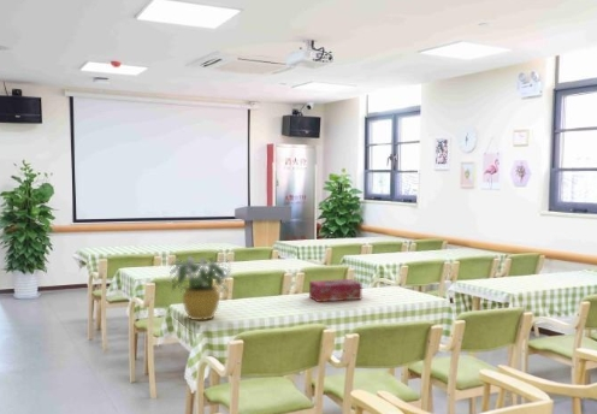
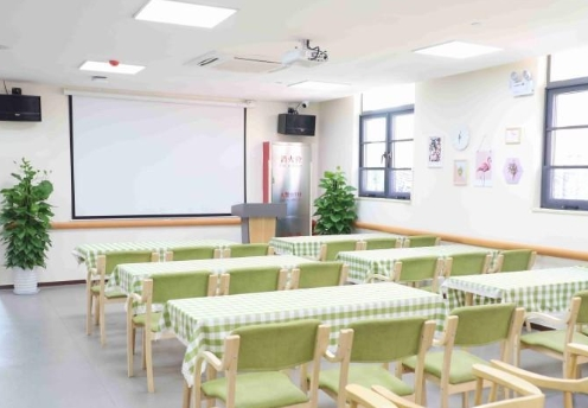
- potted flower (199, 285)
- tissue box (335, 290)
